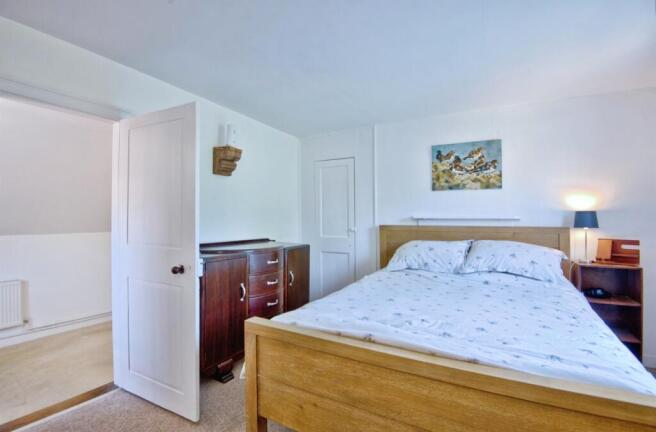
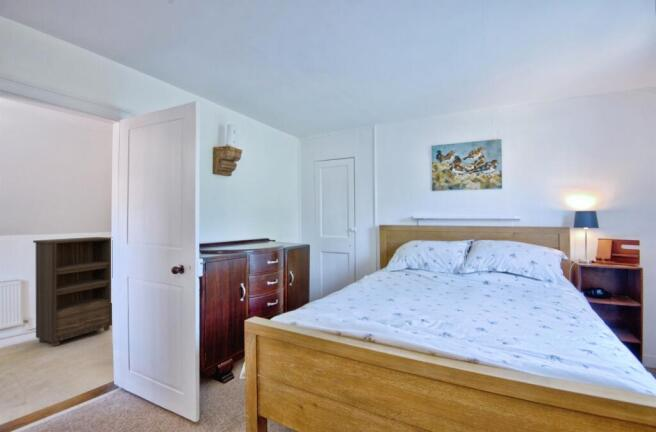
+ bookshelf (76, 287)
